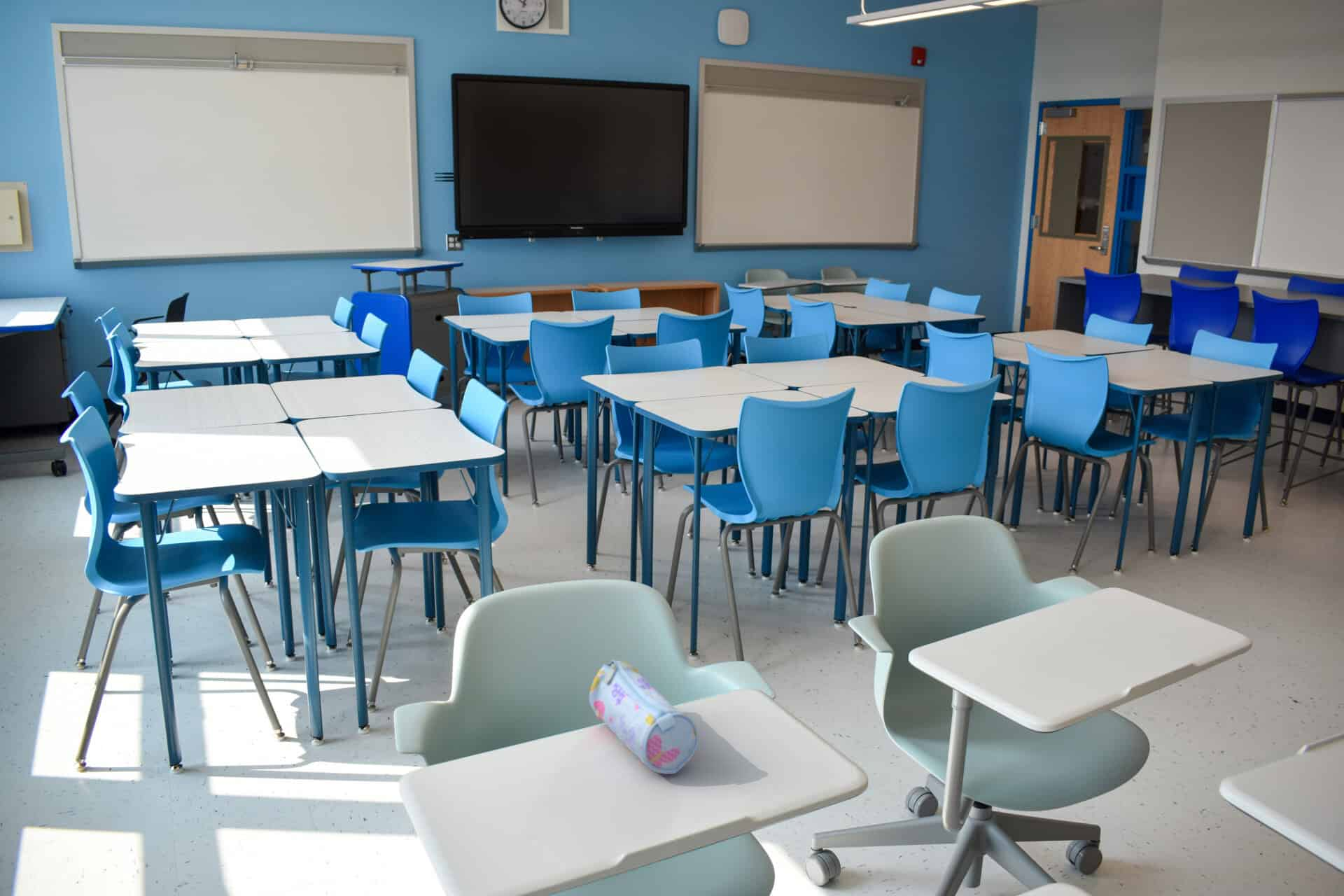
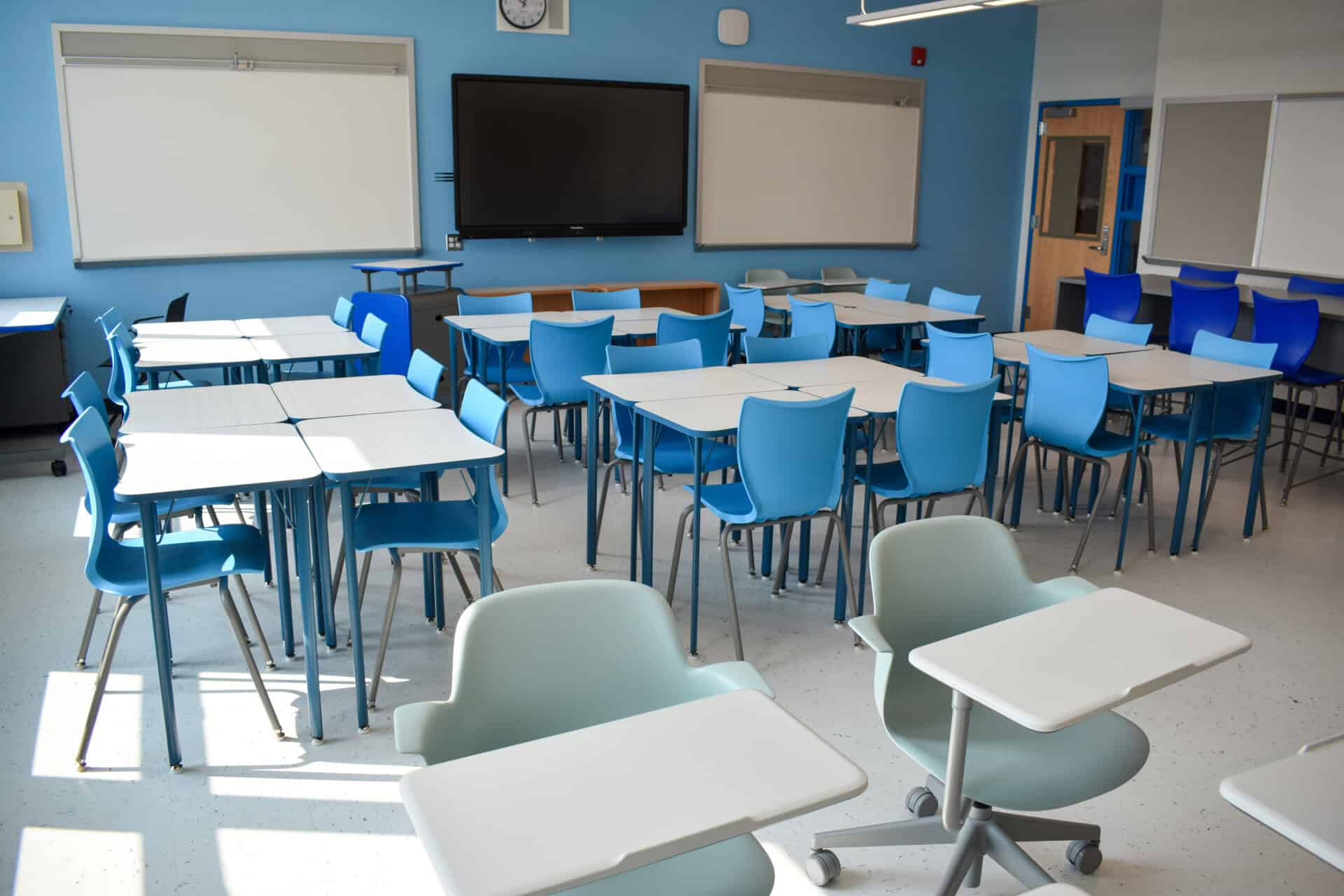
- pencil case (642, 713)
